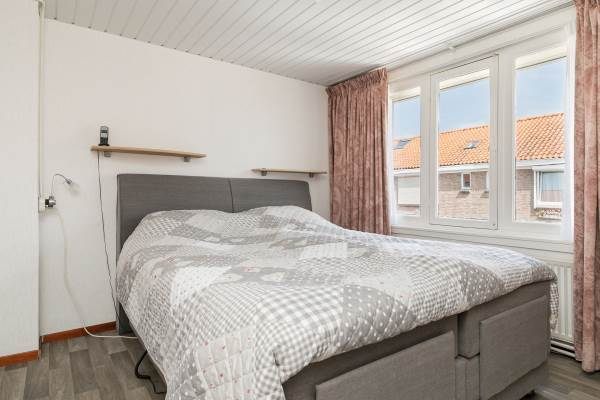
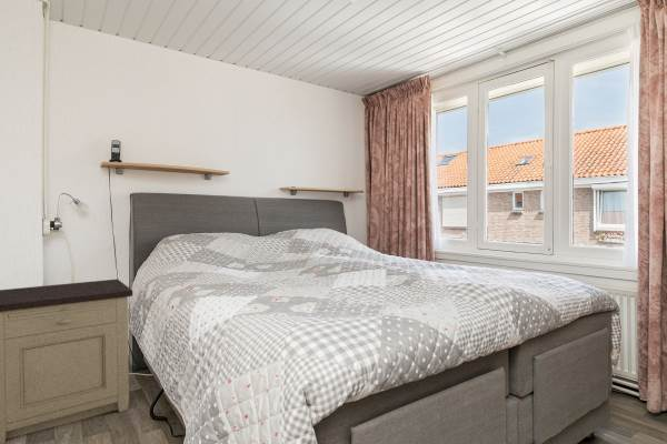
+ nightstand (62, 350)
